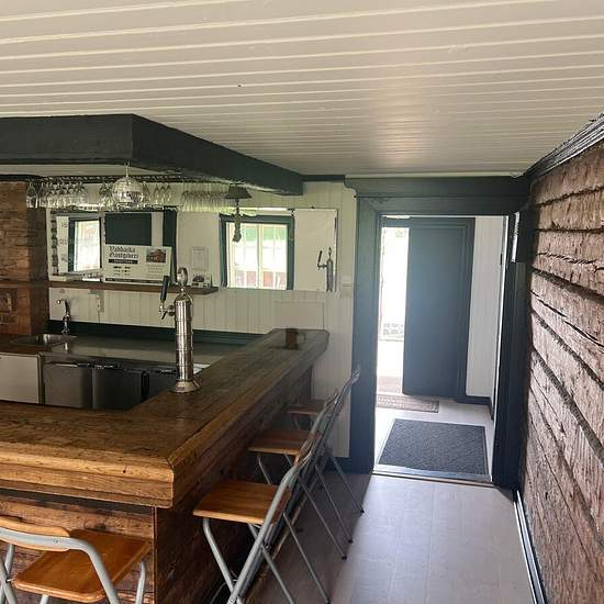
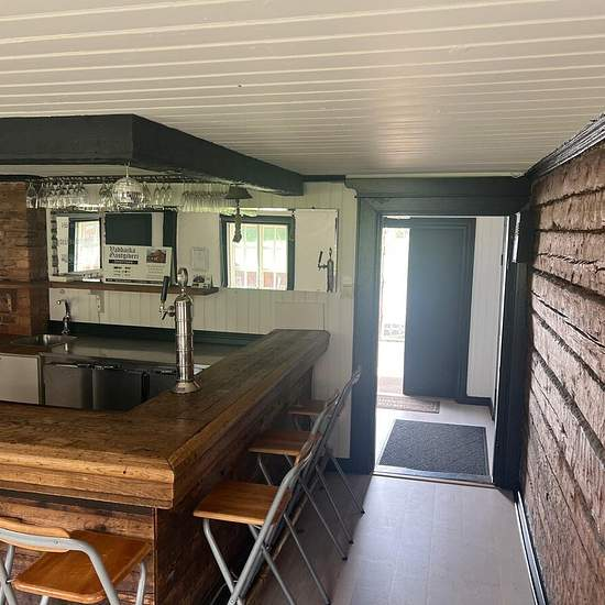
- beer mug (294, 338)
